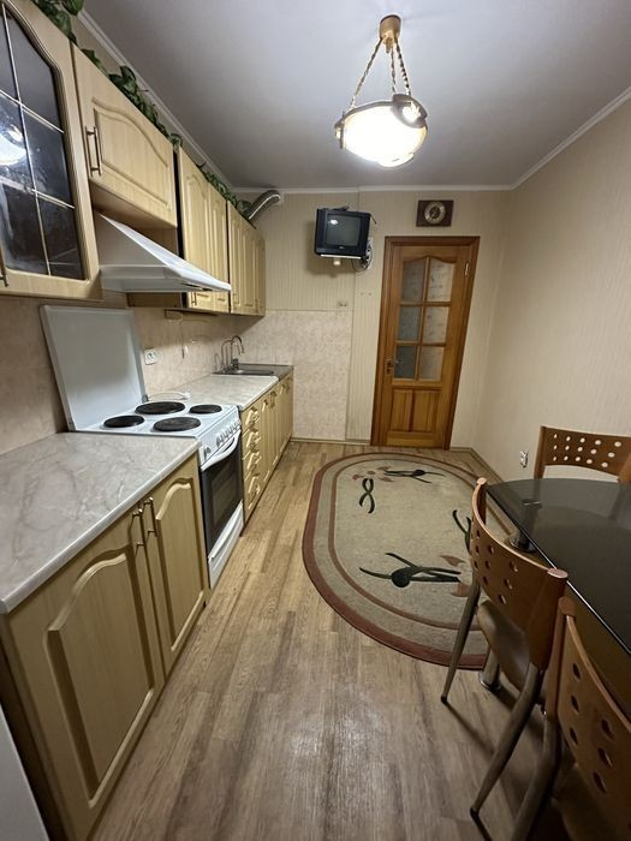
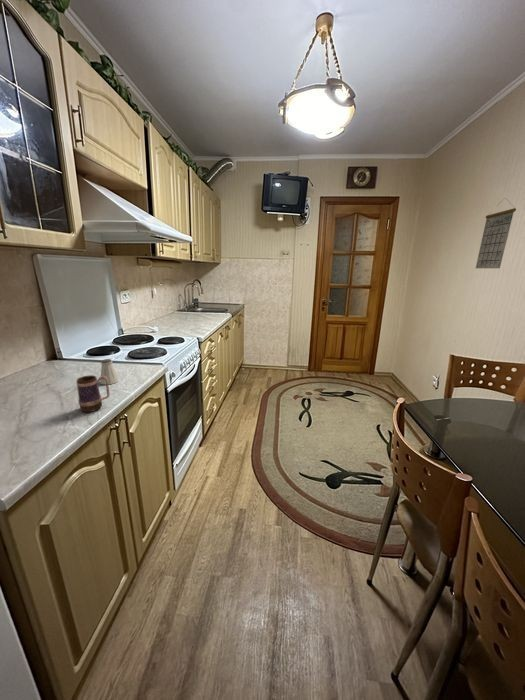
+ saltshaker (108, 370)
+ mug (93, 392)
+ calendar (495, 234)
